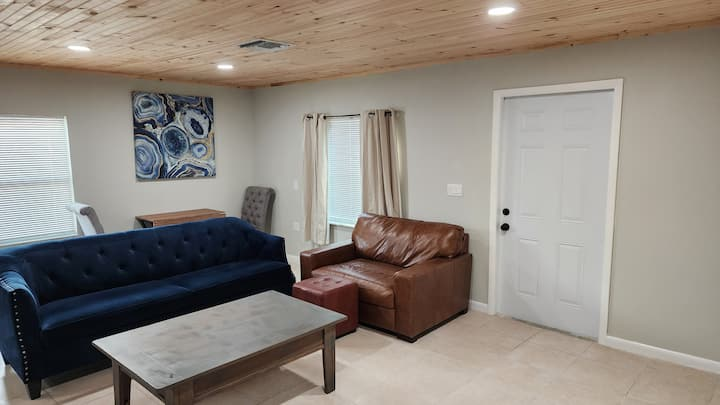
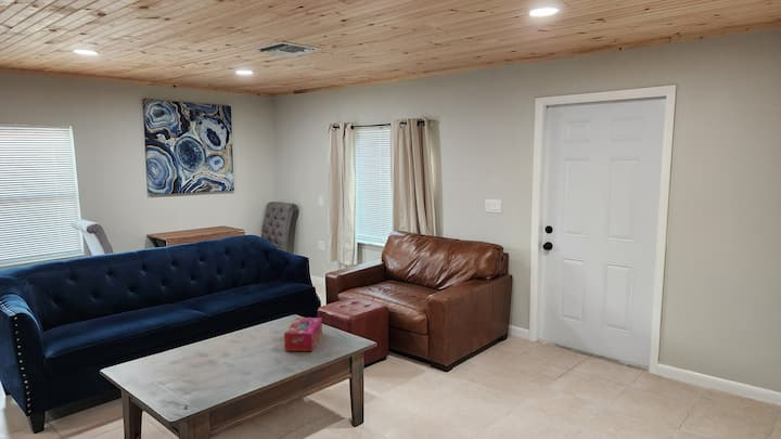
+ tissue box (304, 333)
